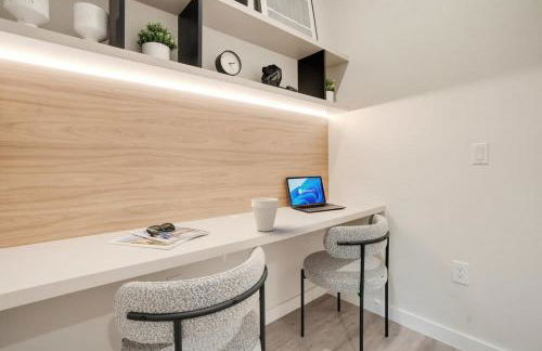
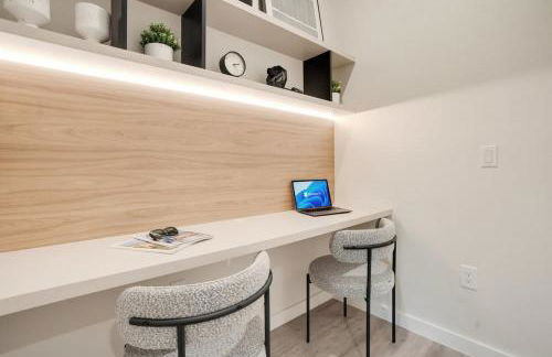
- cup (264, 213)
